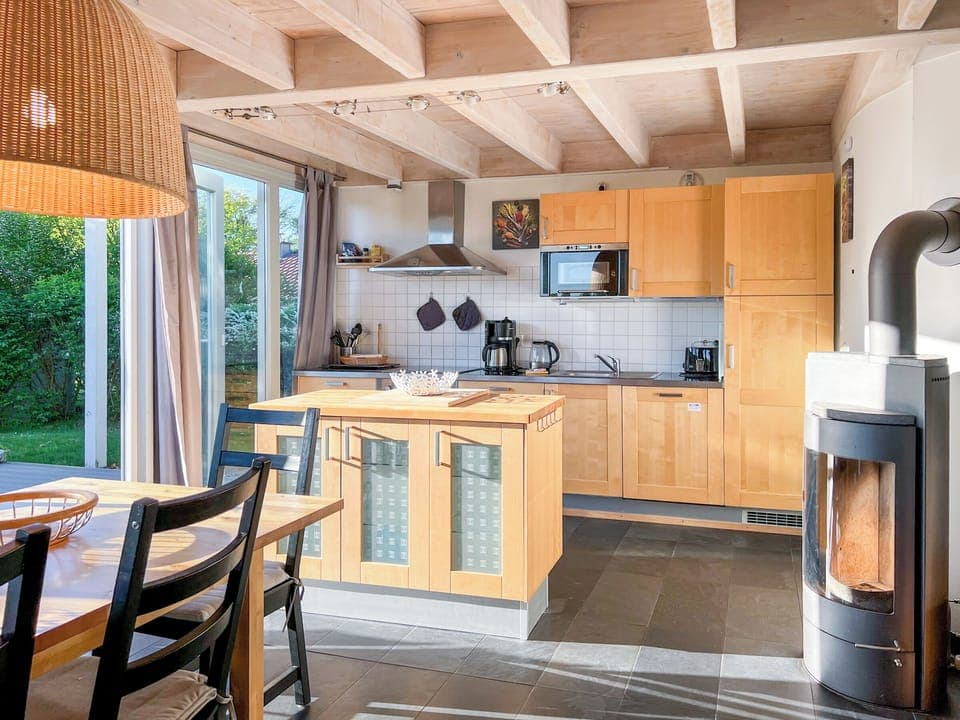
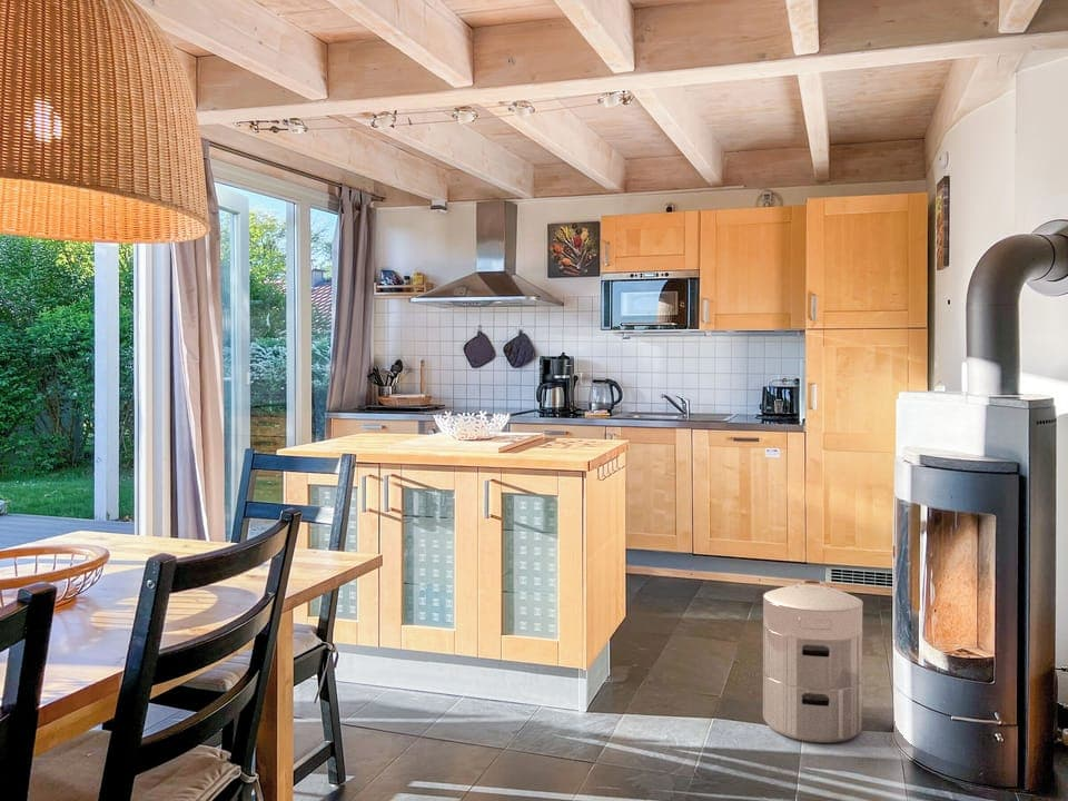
+ waste bin (811, 652)
